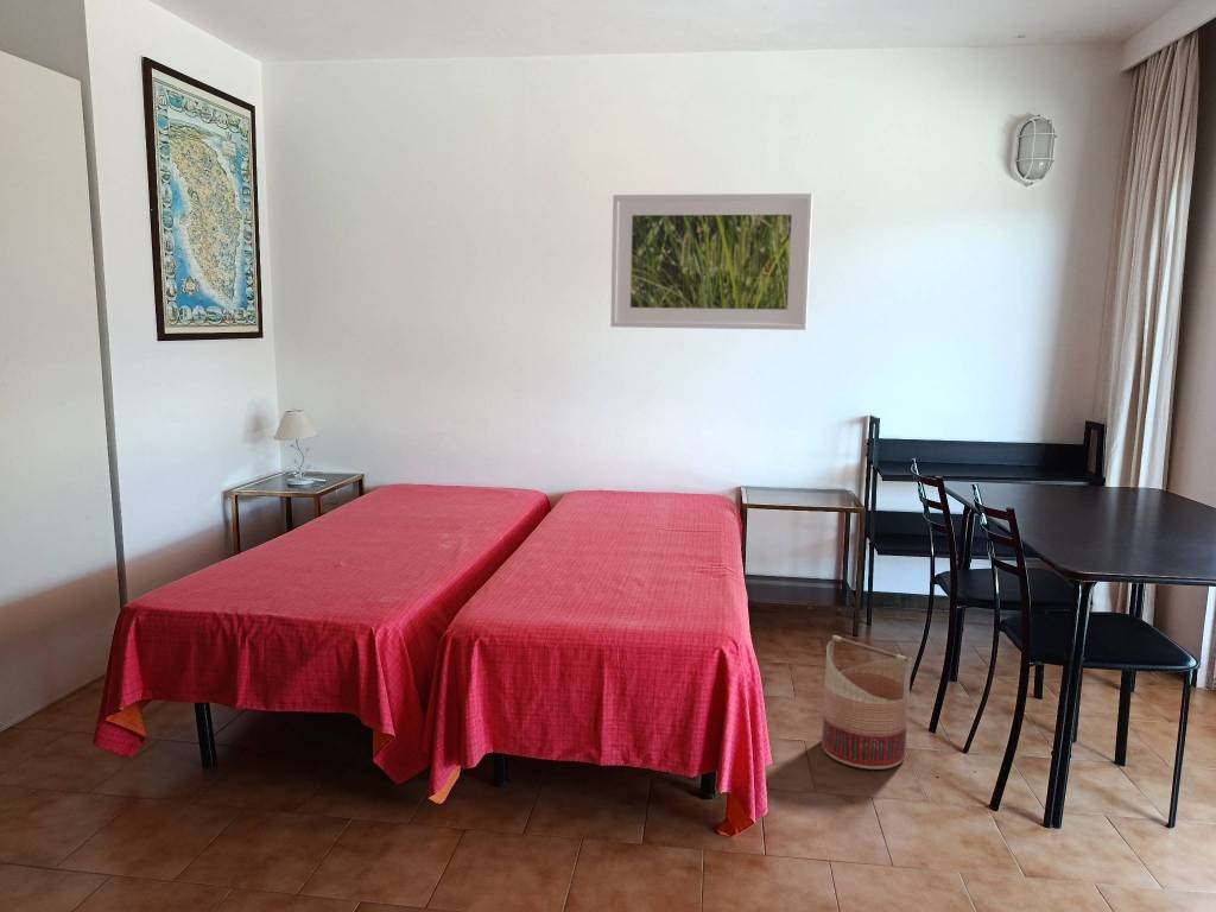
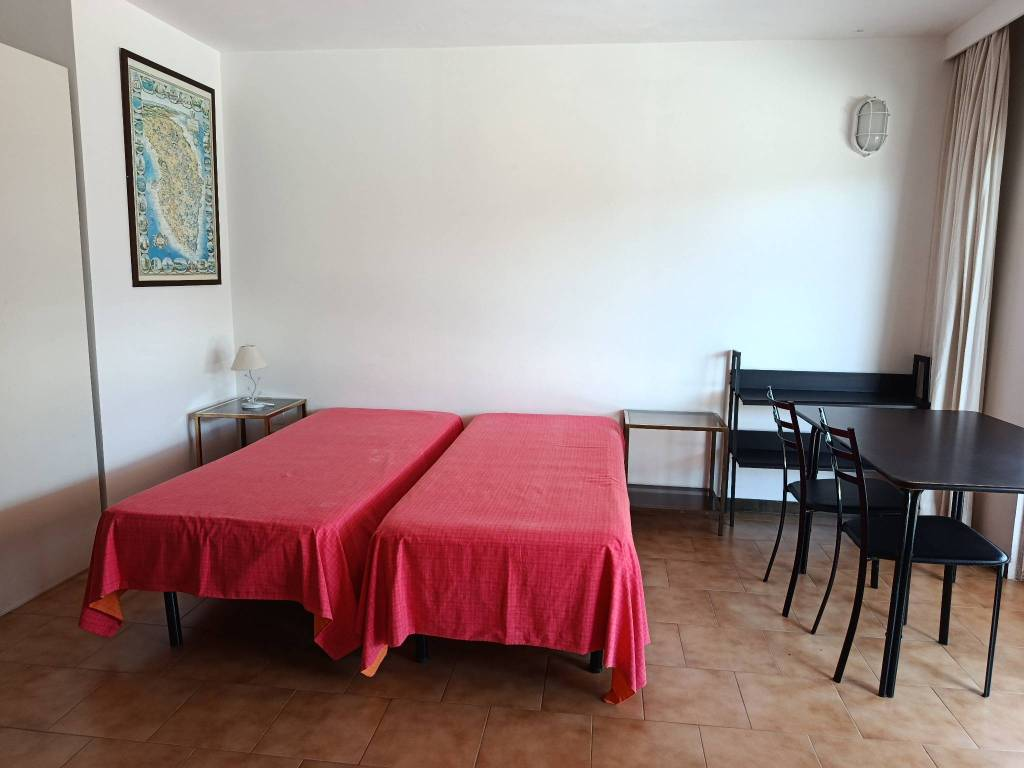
- basket (866, 698)
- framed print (709, 261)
